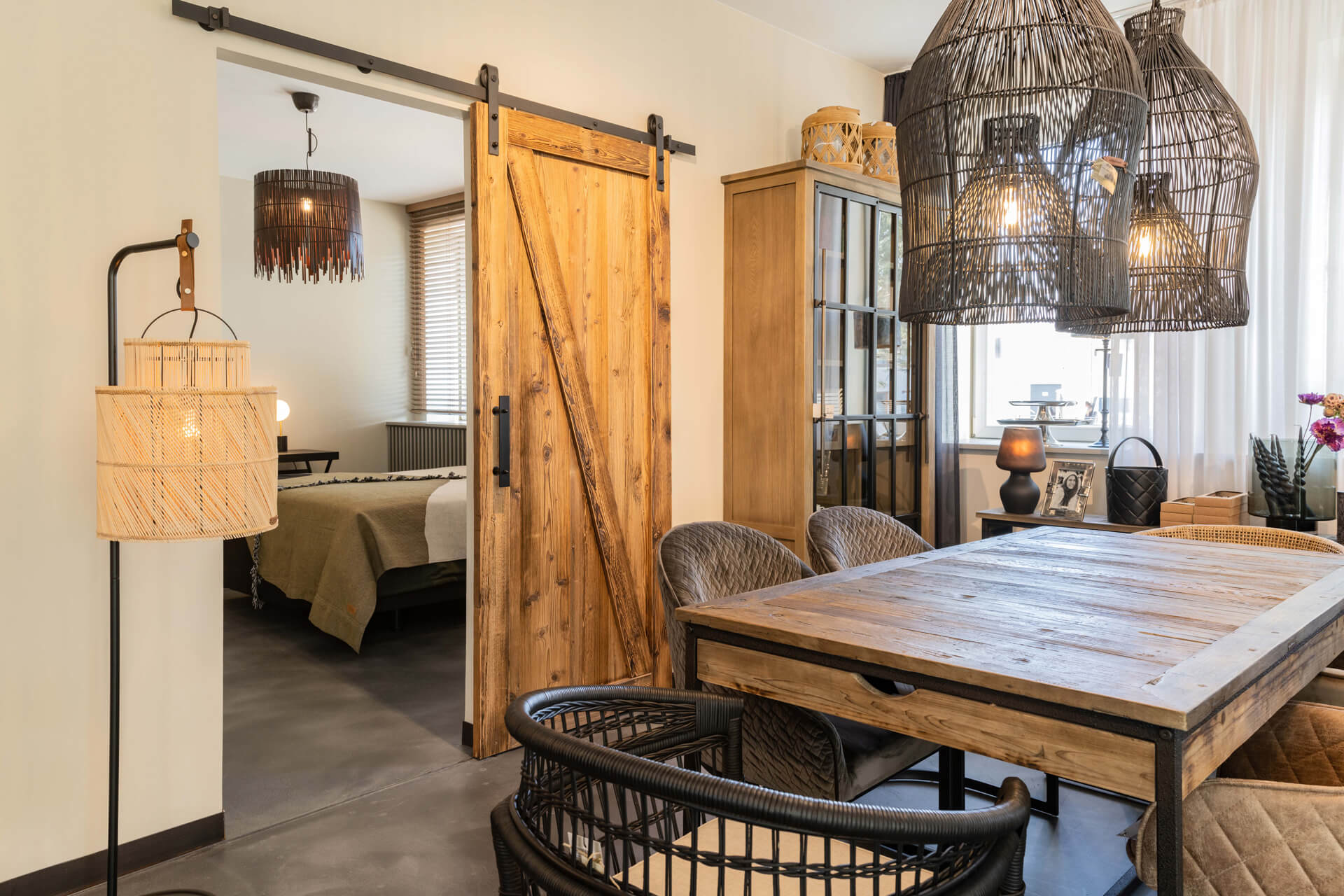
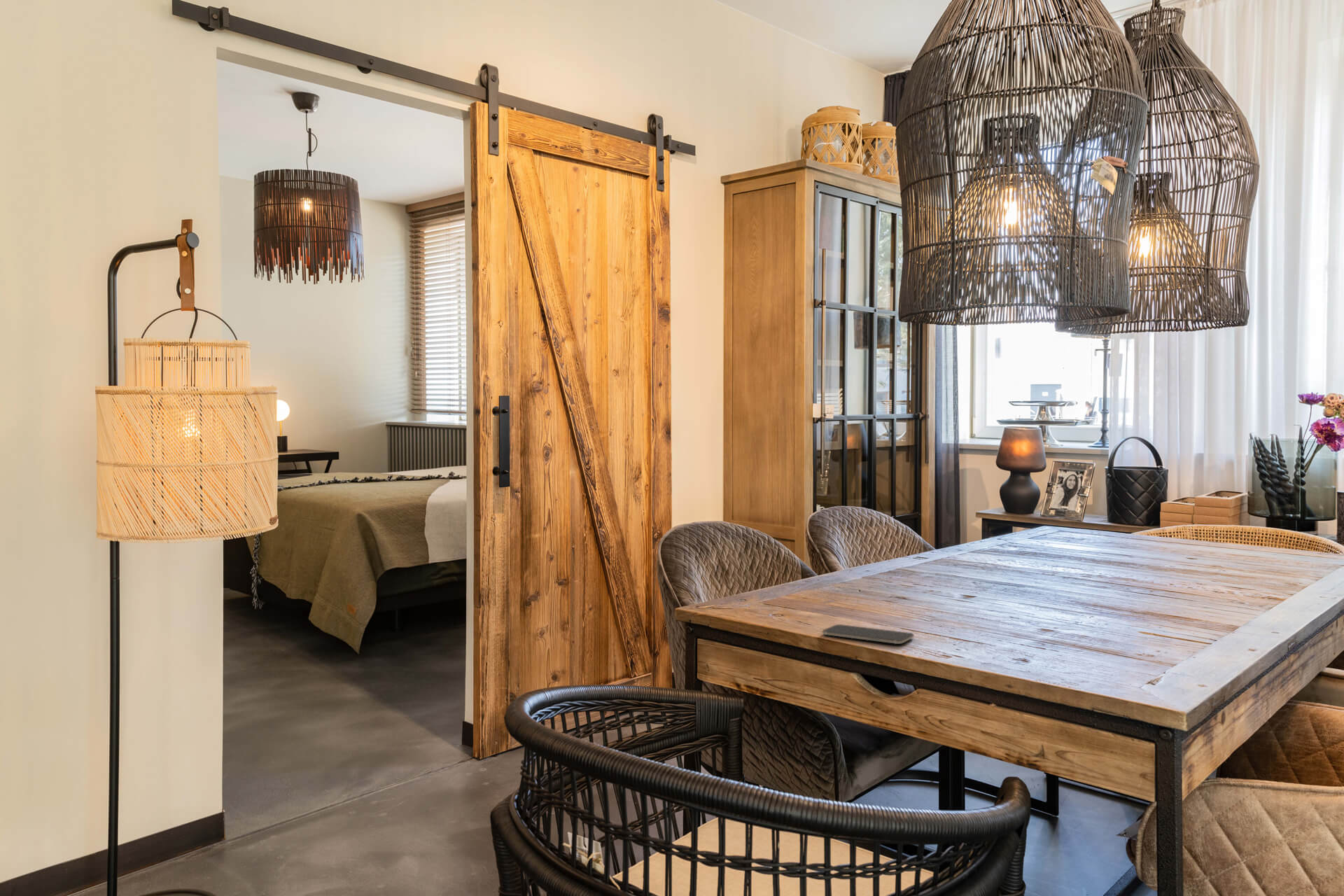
+ smartphone (867, 634)
